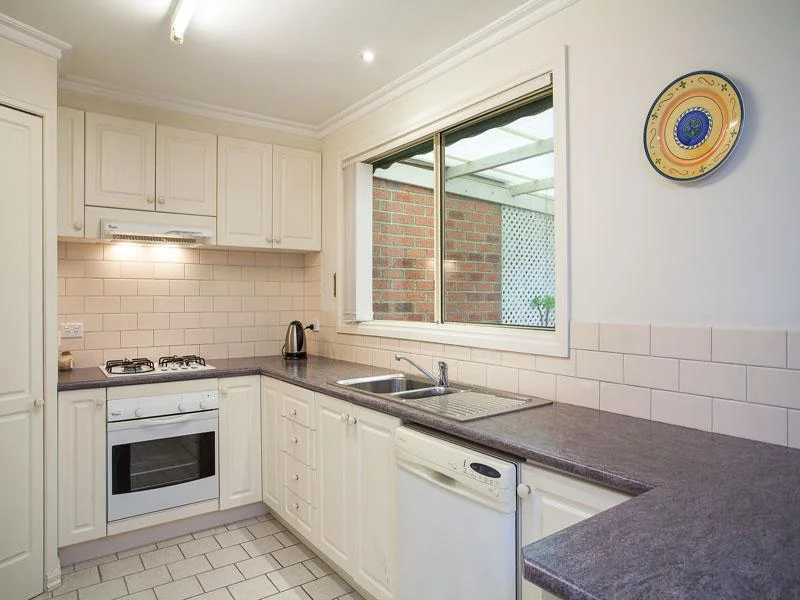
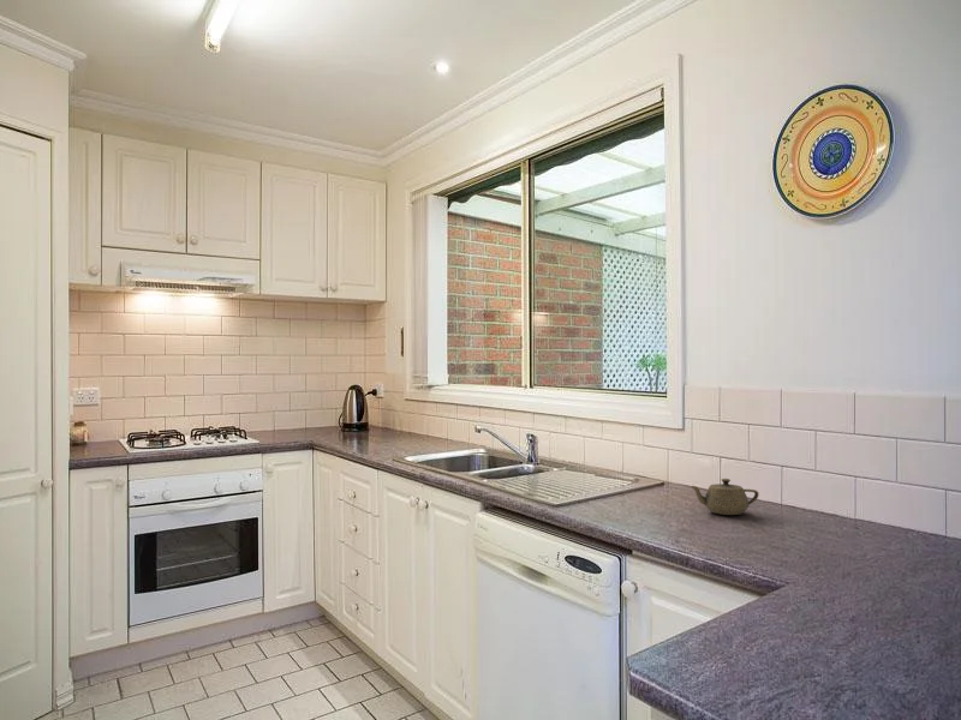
+ teapot (723, 494)
